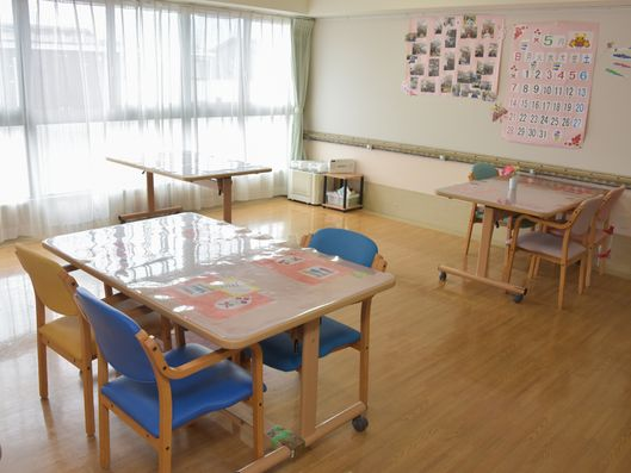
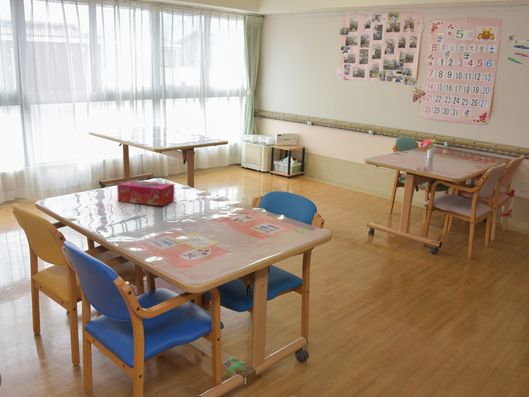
+ tissue box (146, 192)
